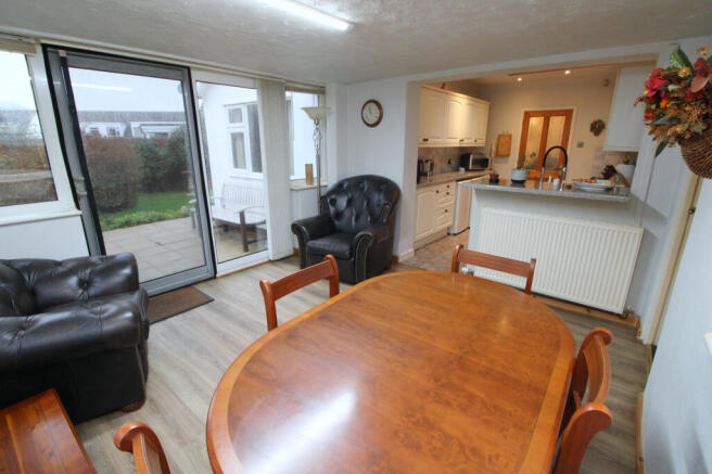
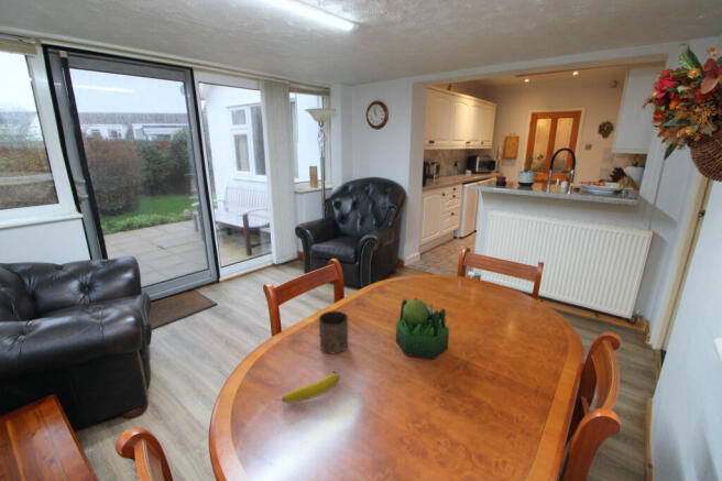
+ cup (333, 331)
+ fruit (315, 385)
+ plant (422, 320)
